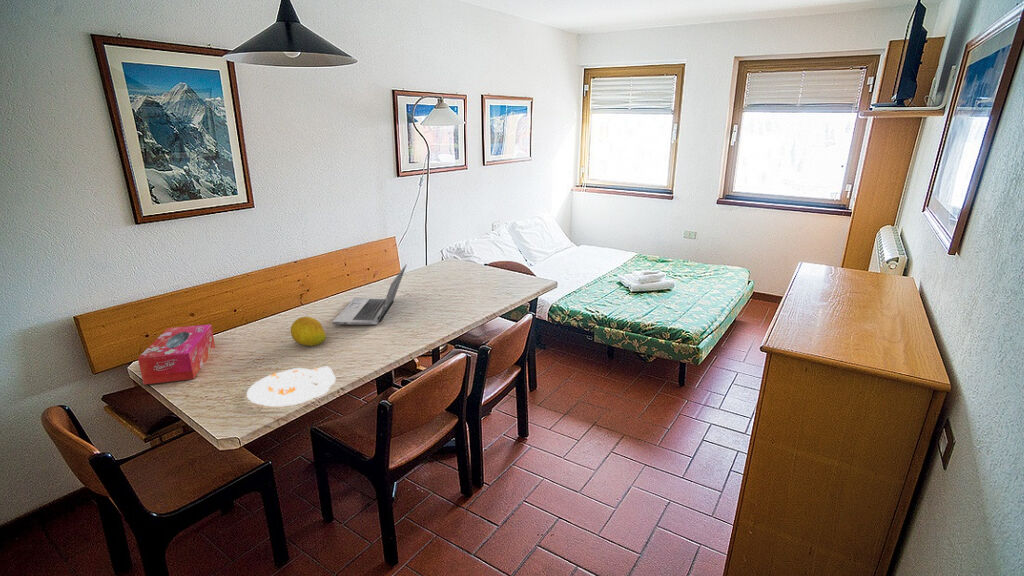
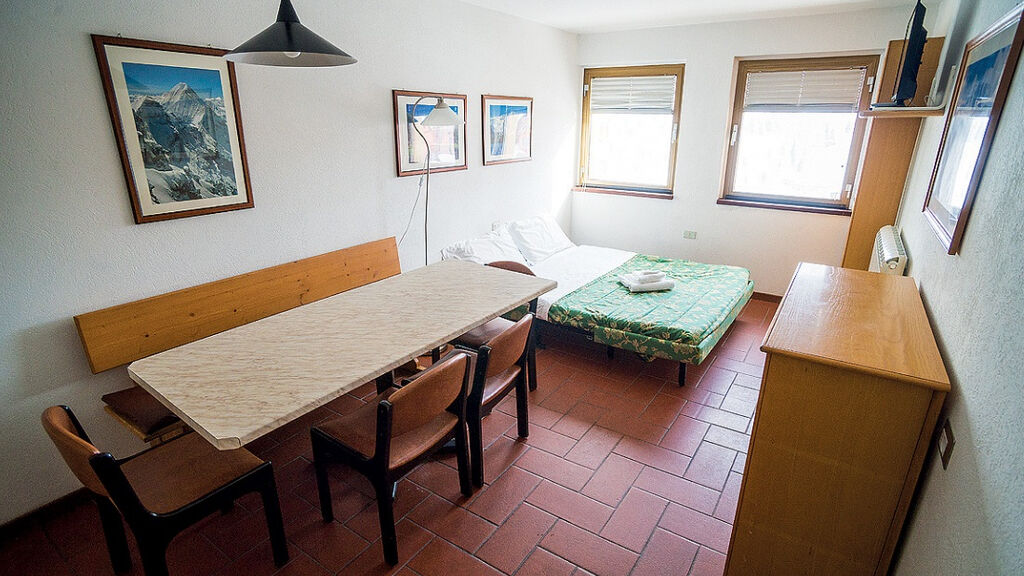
- laptop (372, 298)
- plate (291, 378)
- tissue box (180, 352)
- fruit (309, 331)
